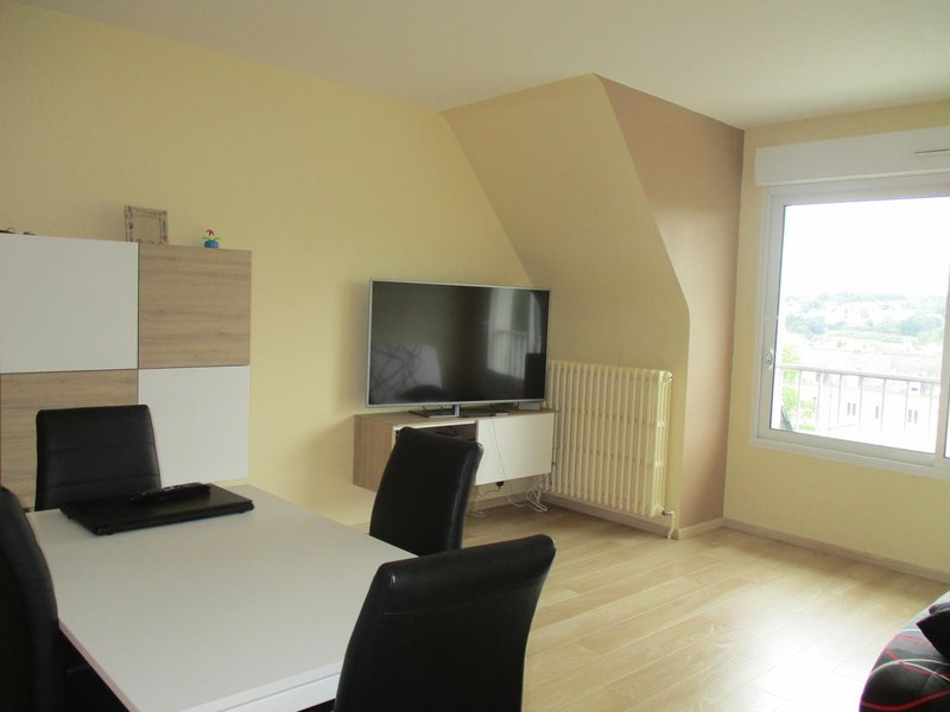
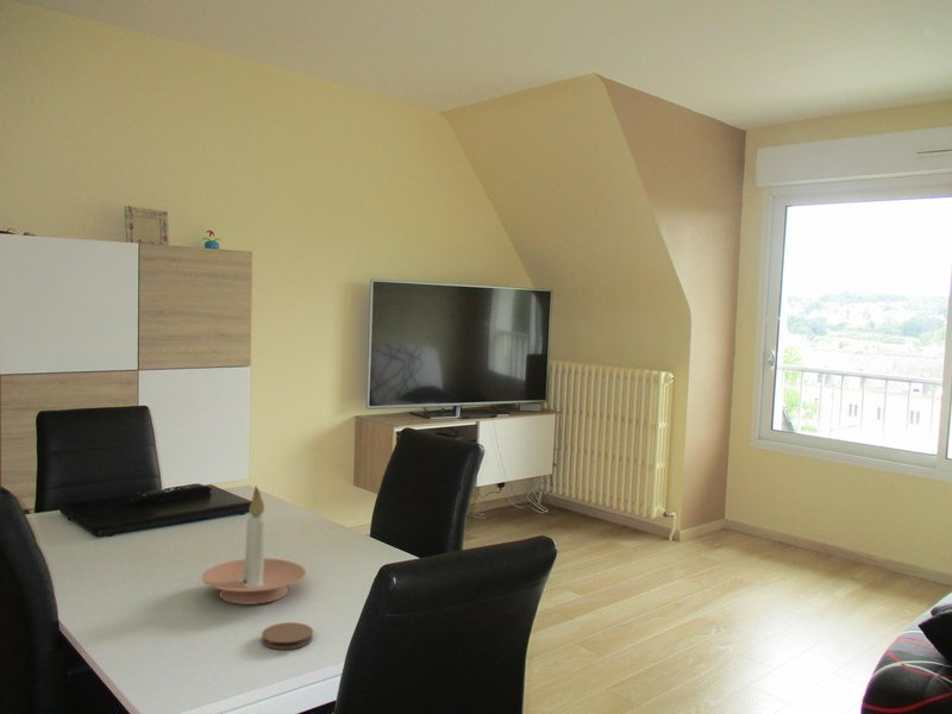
+ coaster (287, 635)
+ candle holder (255, 538)
